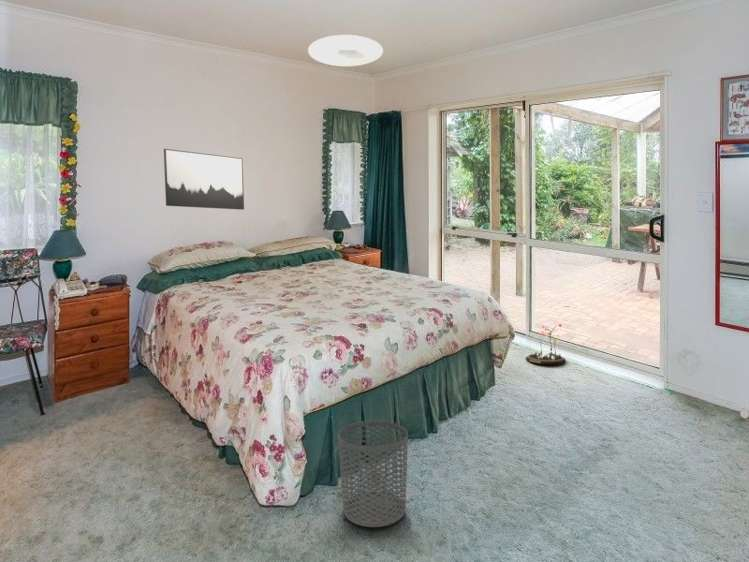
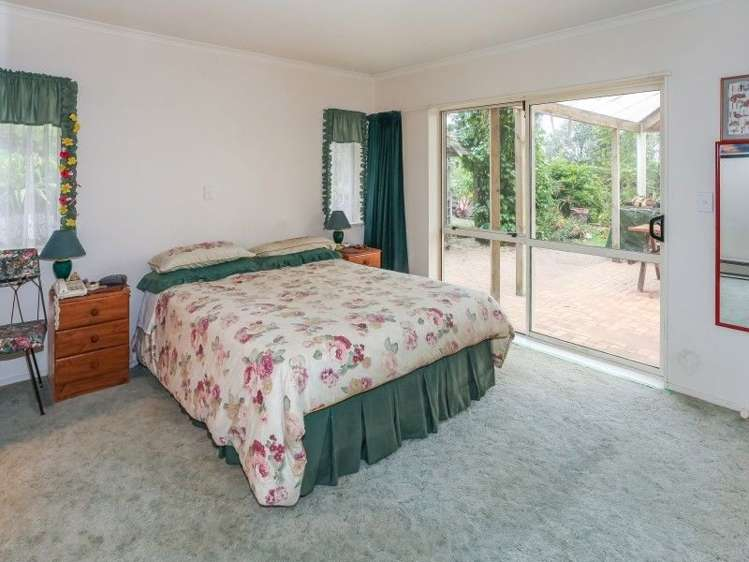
- wall art (206, 180)
- ceiling light (345, 48)
- waste bin (373, 472)
- decorative plant (542, 342)
